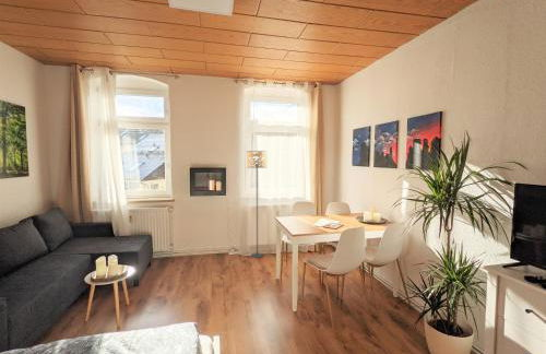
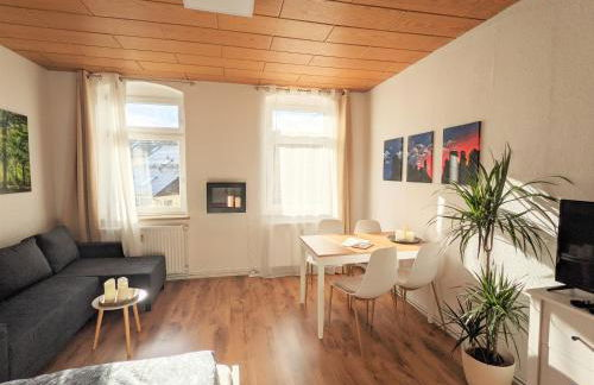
- floor lamp (257, 203)
